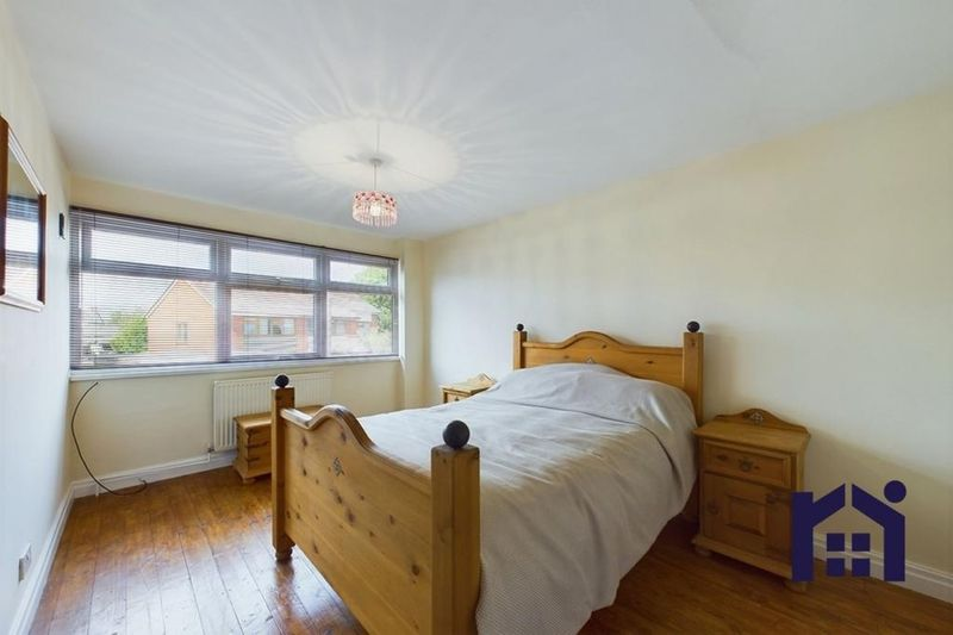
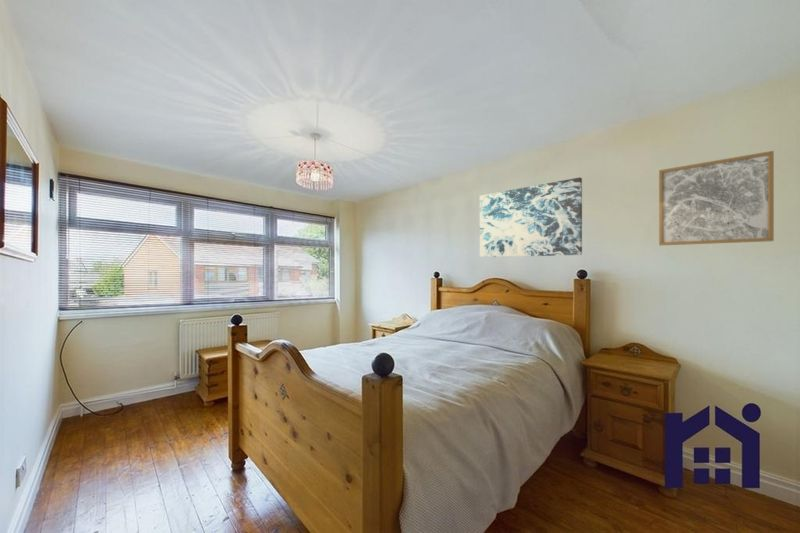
+ wall art (711, 202)
+ wall art (525, 222)
